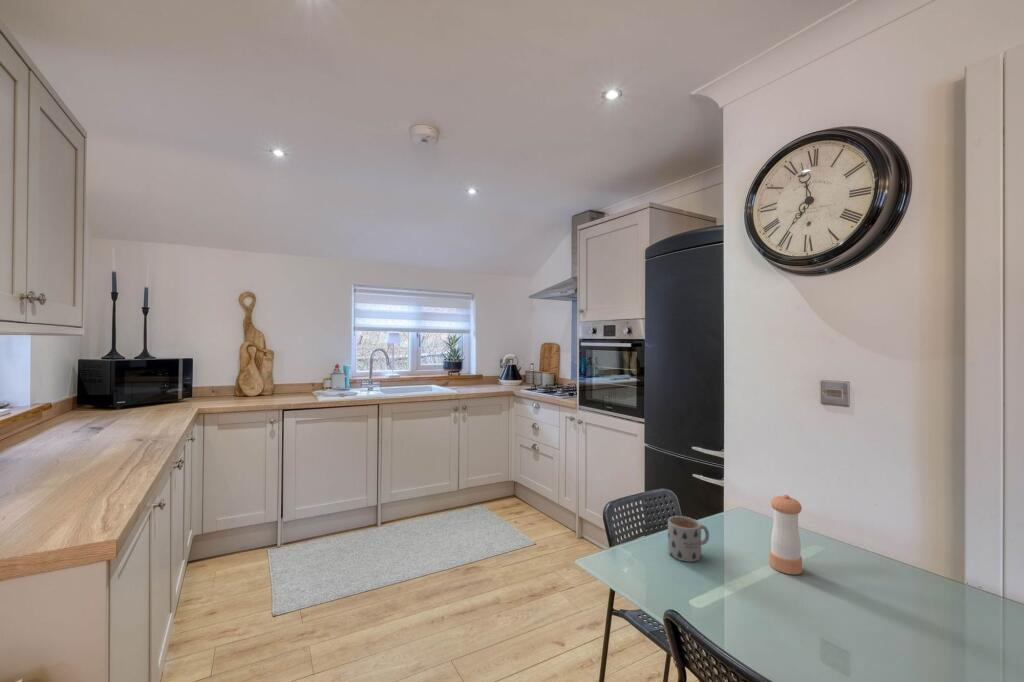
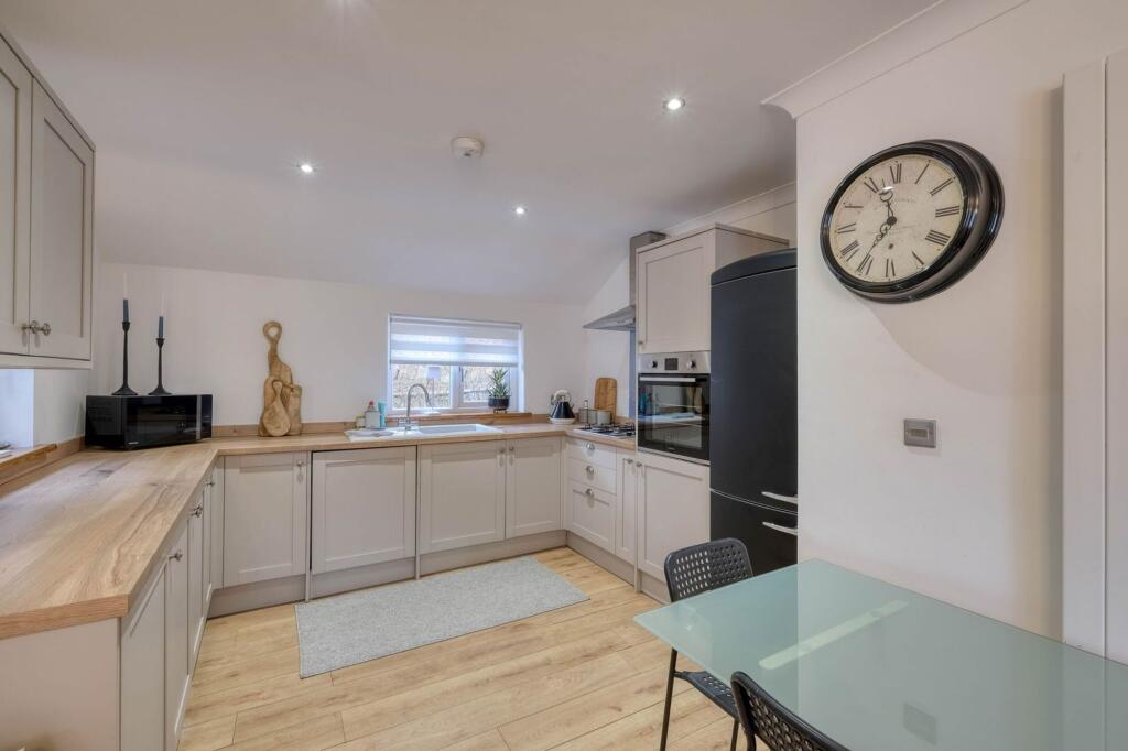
- pepper shaker (785, 531)
- mug (689, 537)
